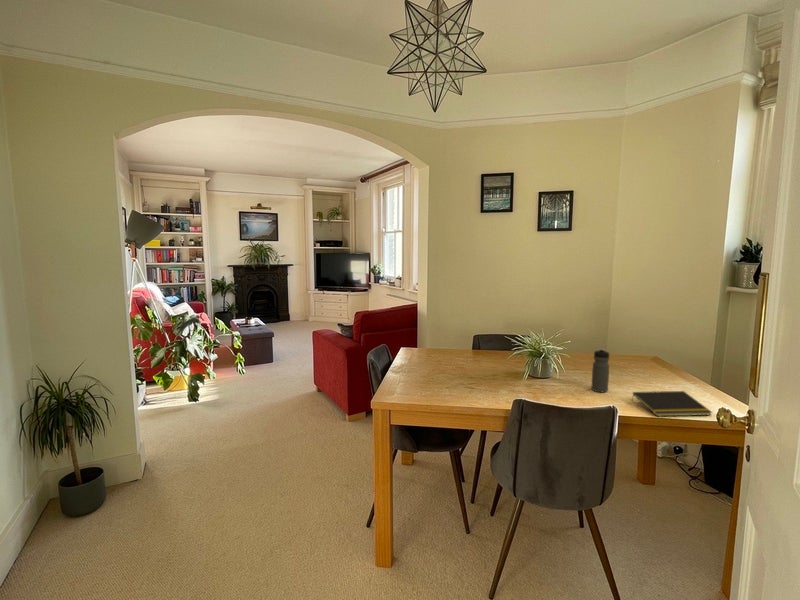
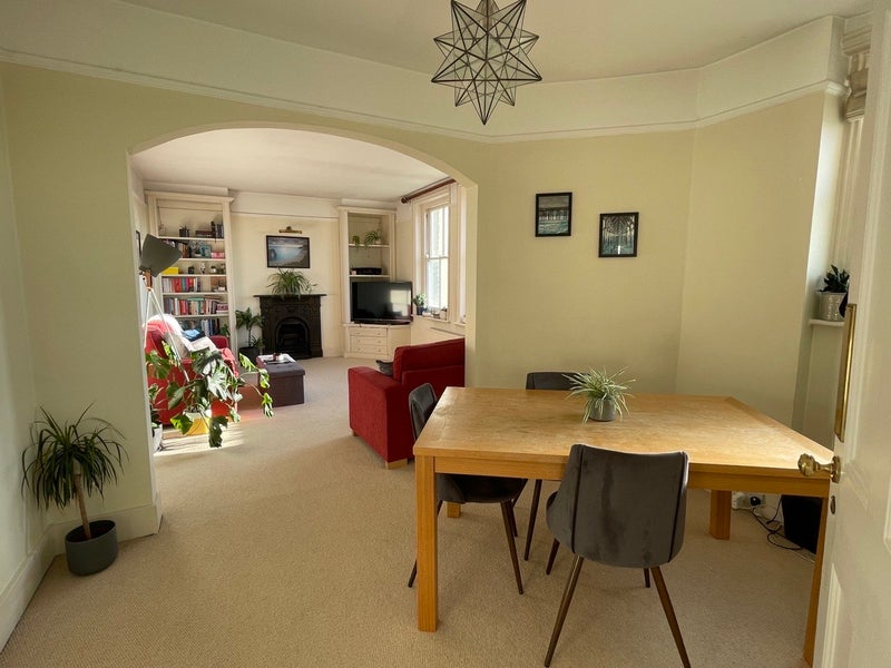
- water bottle (600, 369)
- notepad (670, 403)
